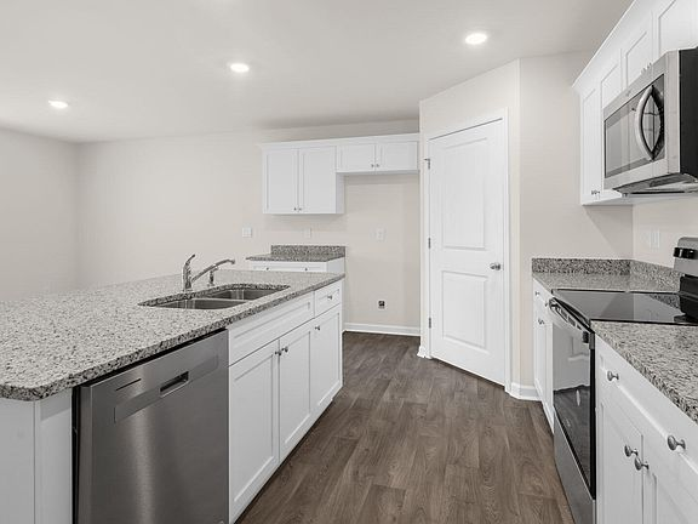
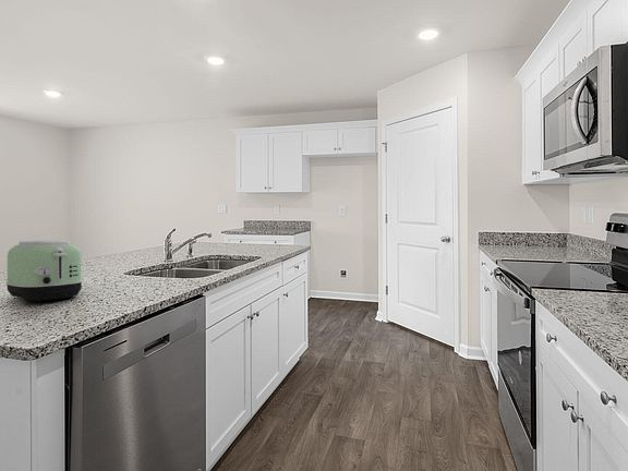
+ toaster (46, 268)
